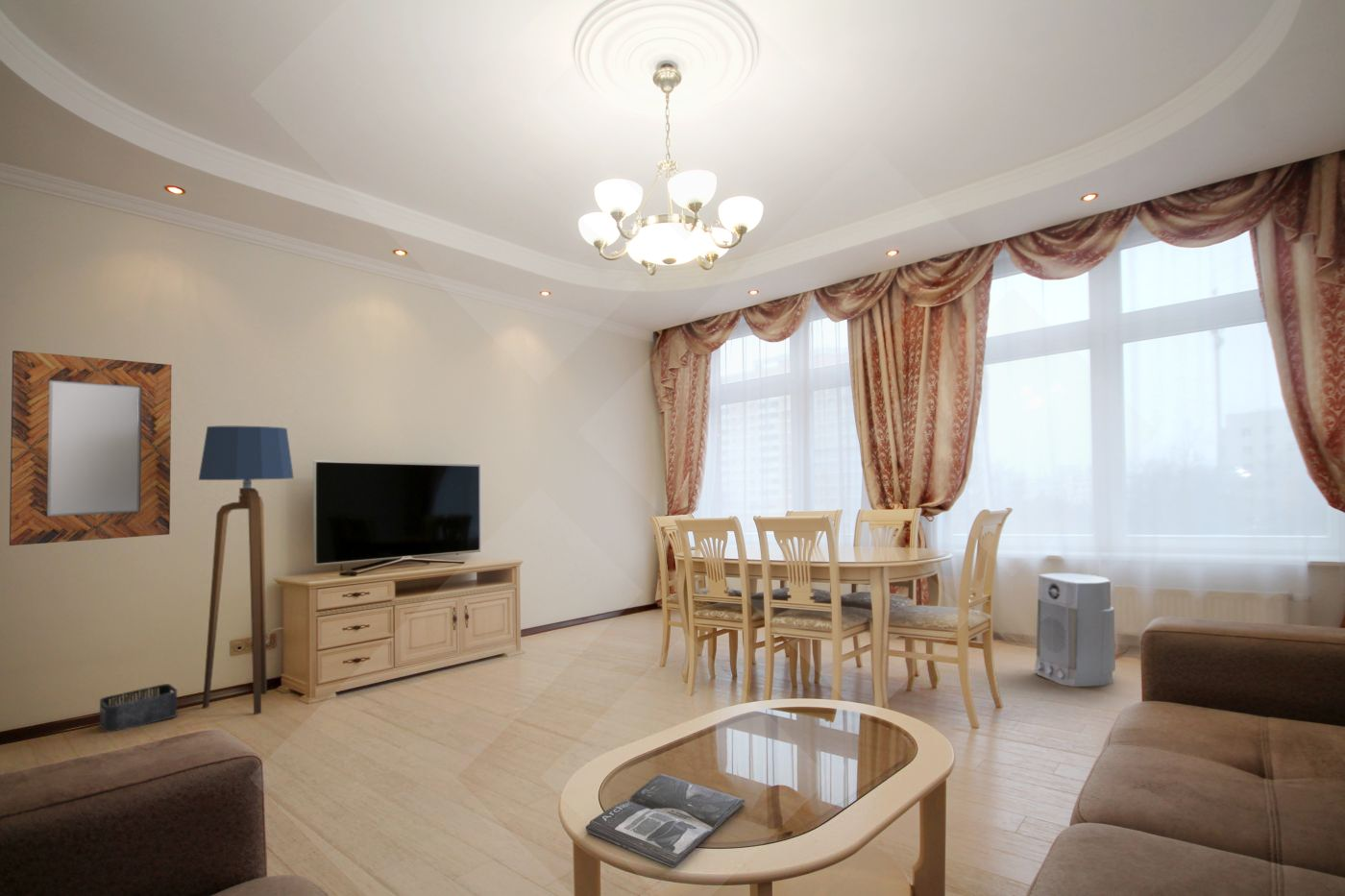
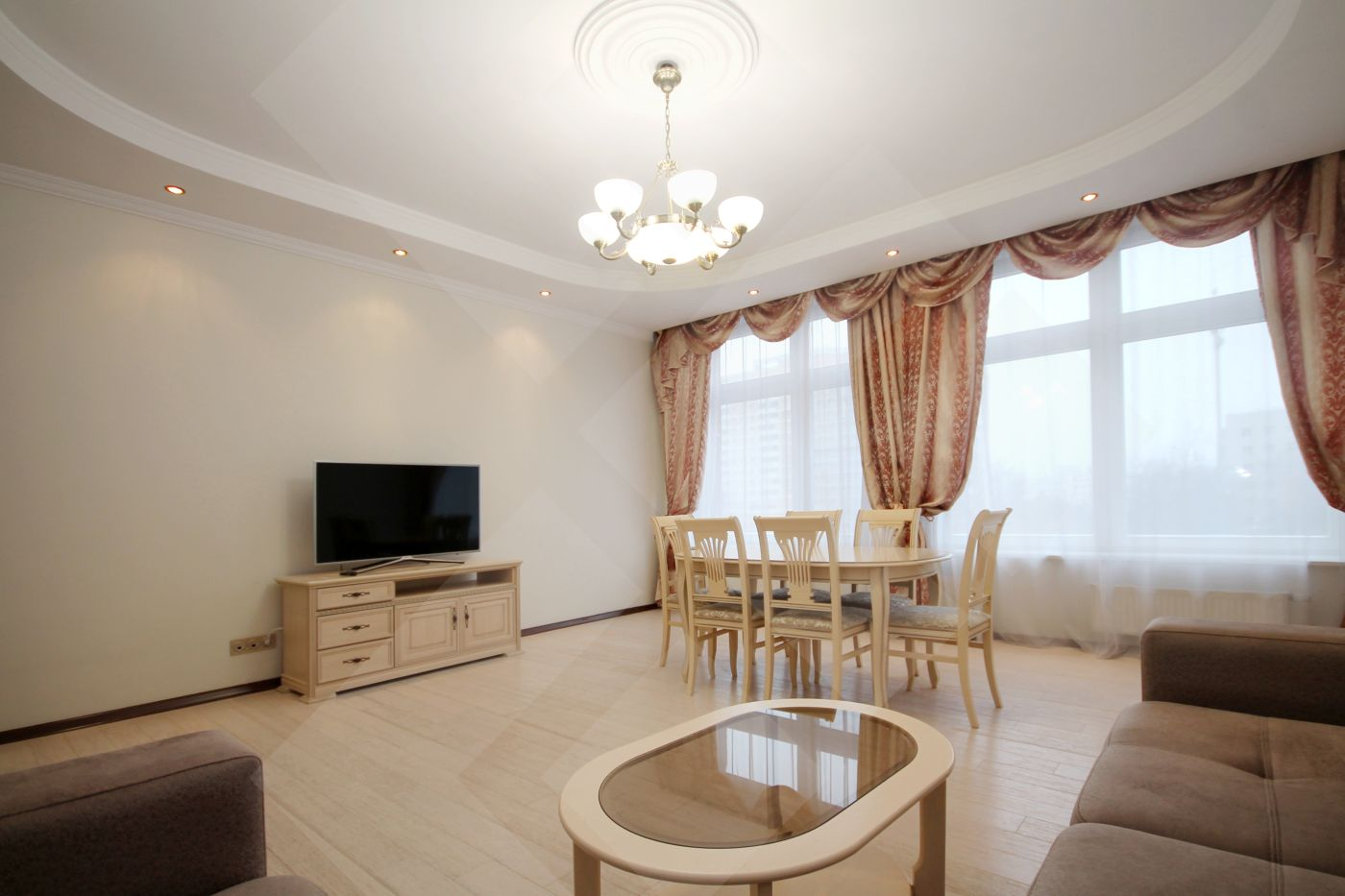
- floor lamp (250, 567)
- home mirror (96, 448)
- air purifier (1076, 627)
- magazine (668, 812)
- storage bin (138, 707)
